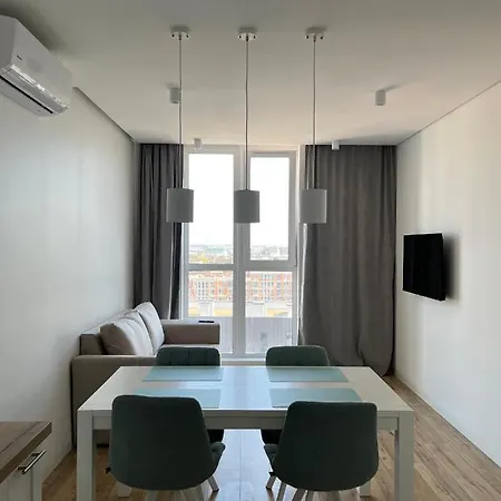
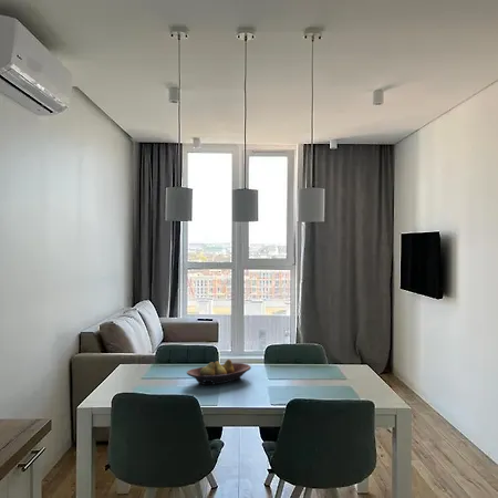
+ fruit bowl (219, 370)
